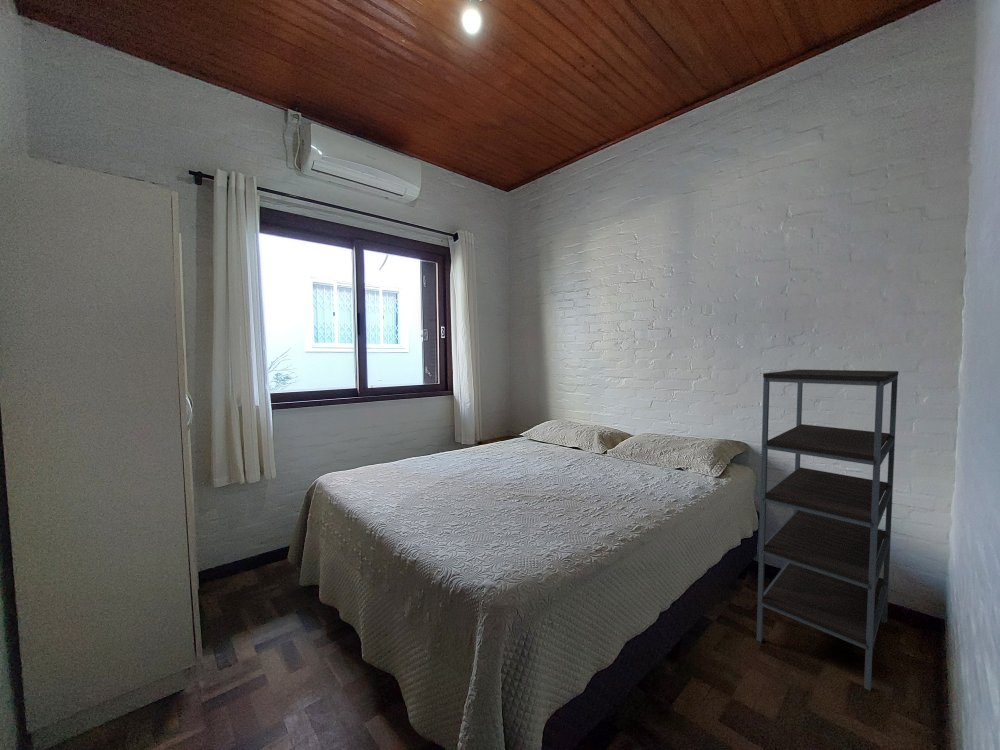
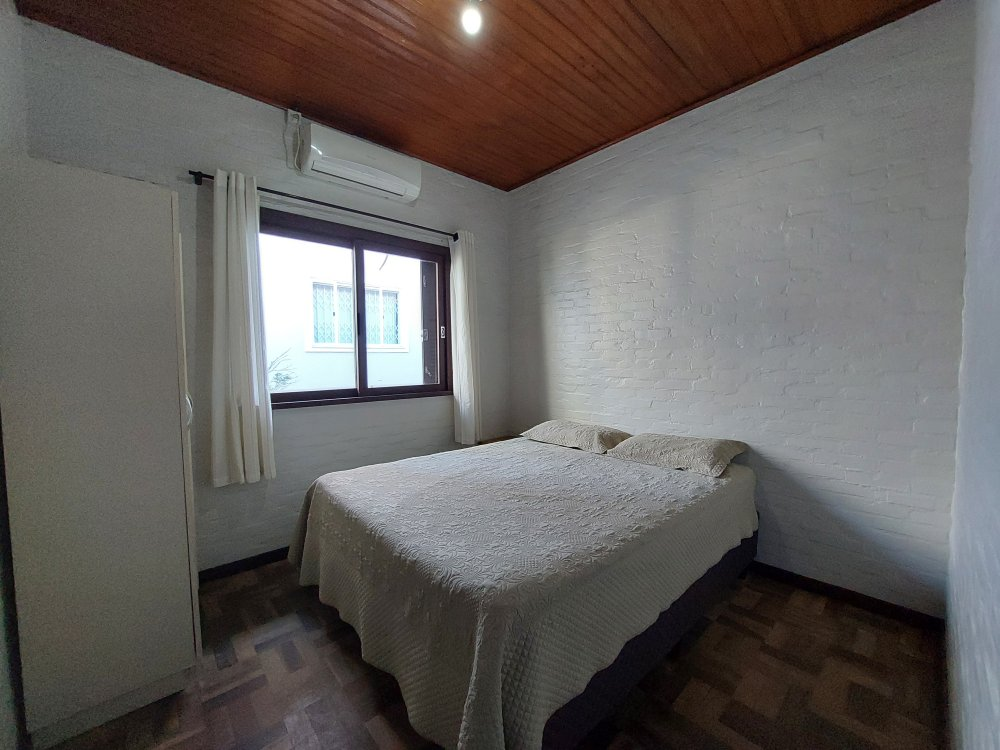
- shelving unit (828, 503)
